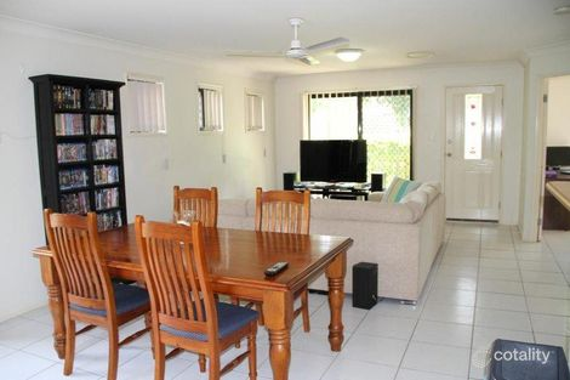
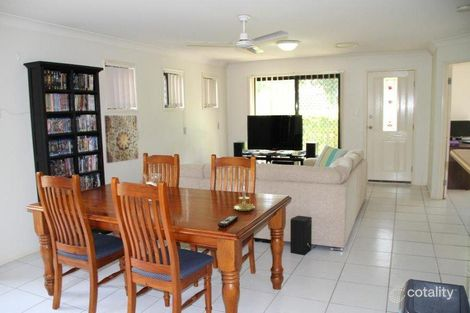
+ candle holder (244, 197)
+ wall art (122, 138)
